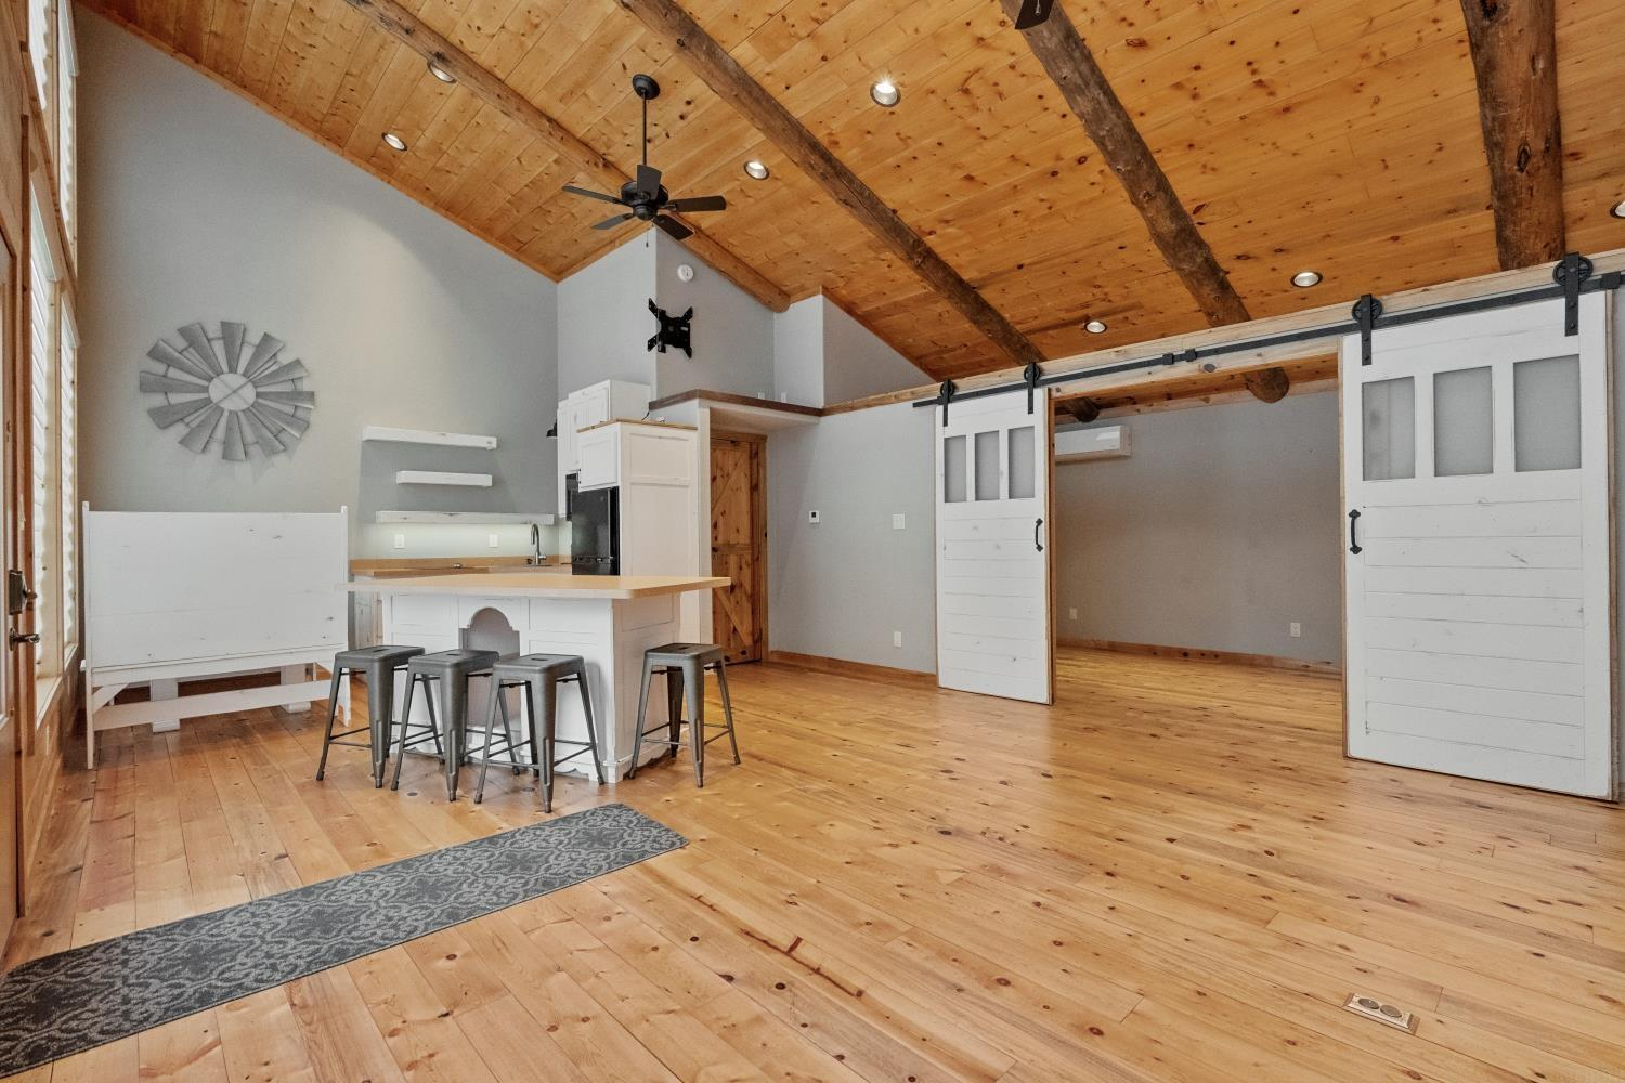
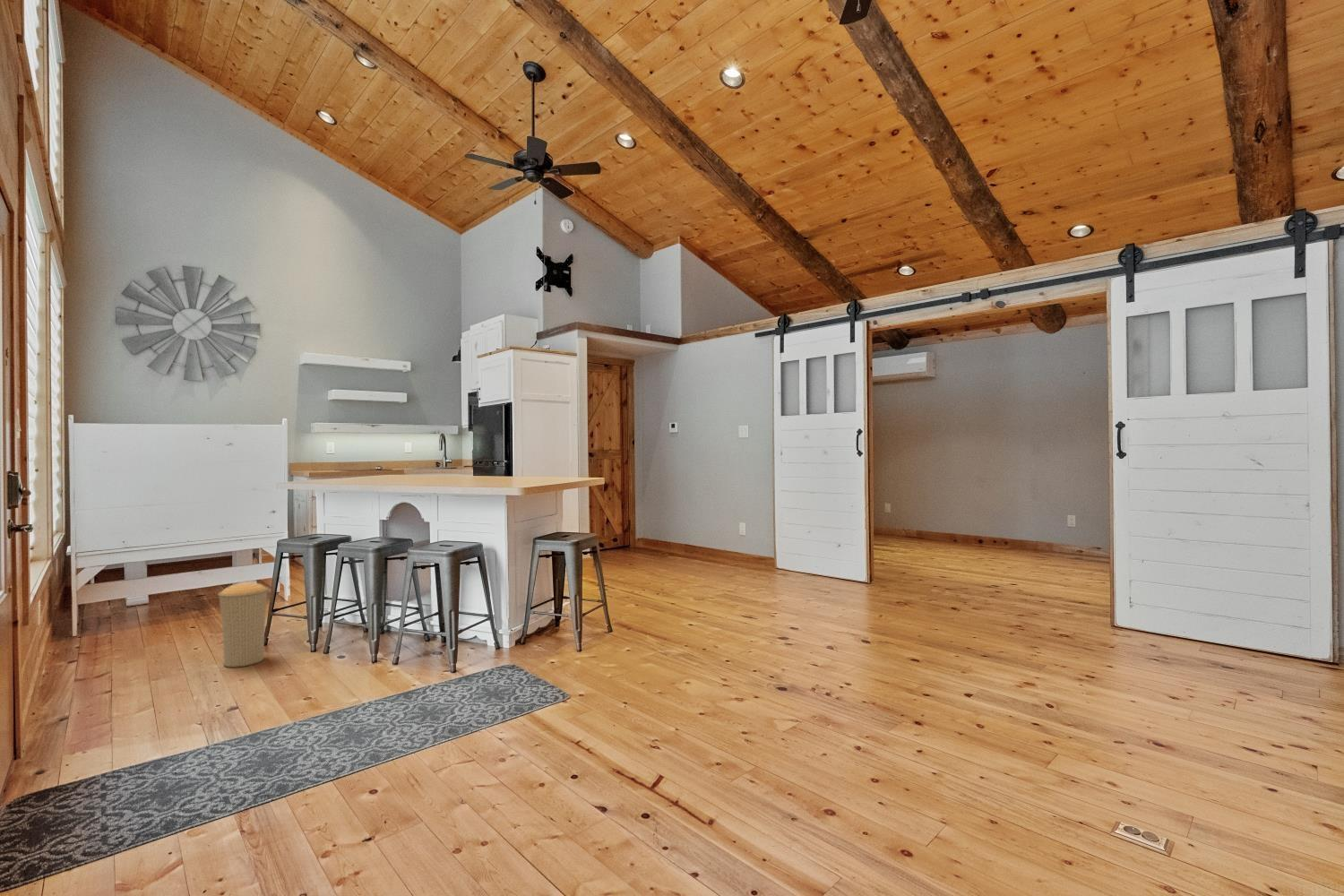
+ trash can (244, 622)
